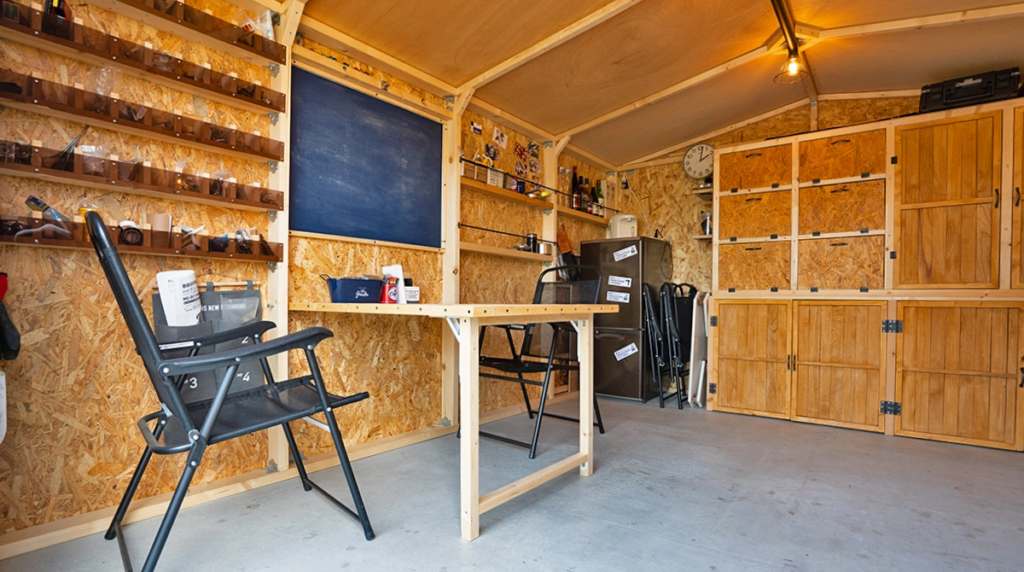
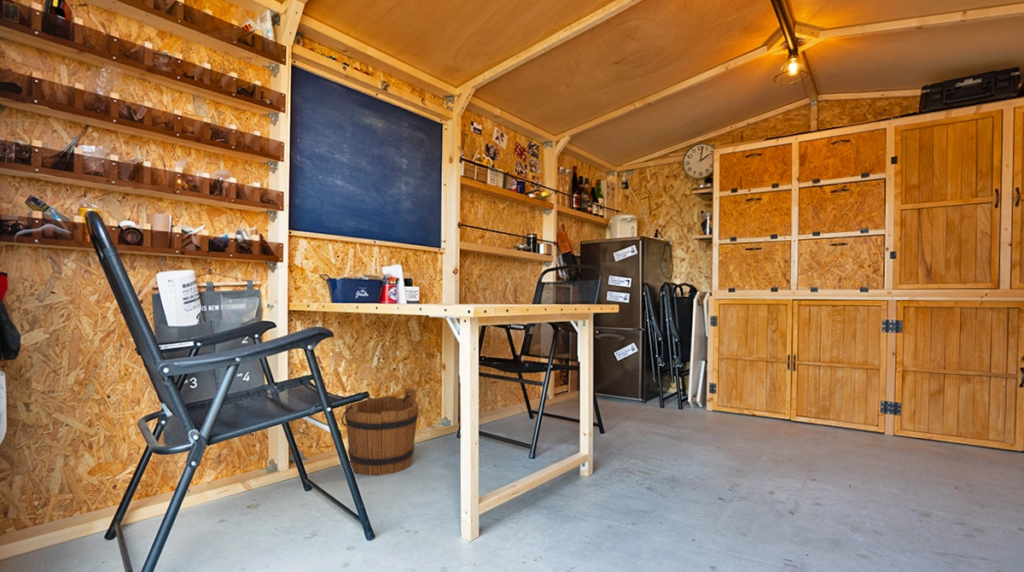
+ bucket (381, 429)
